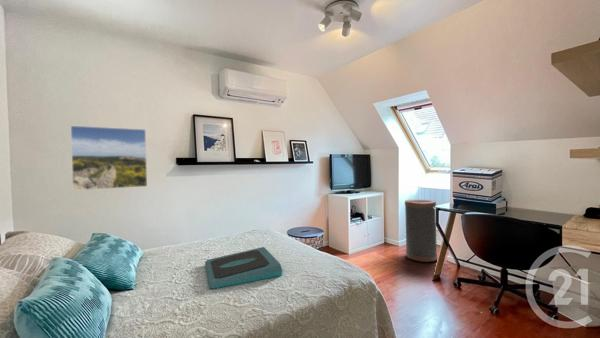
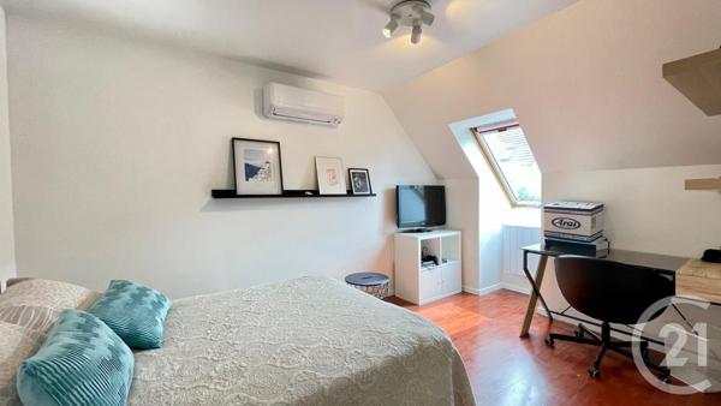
- trash can (420, 229)
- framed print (111, 158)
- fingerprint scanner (241, 264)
